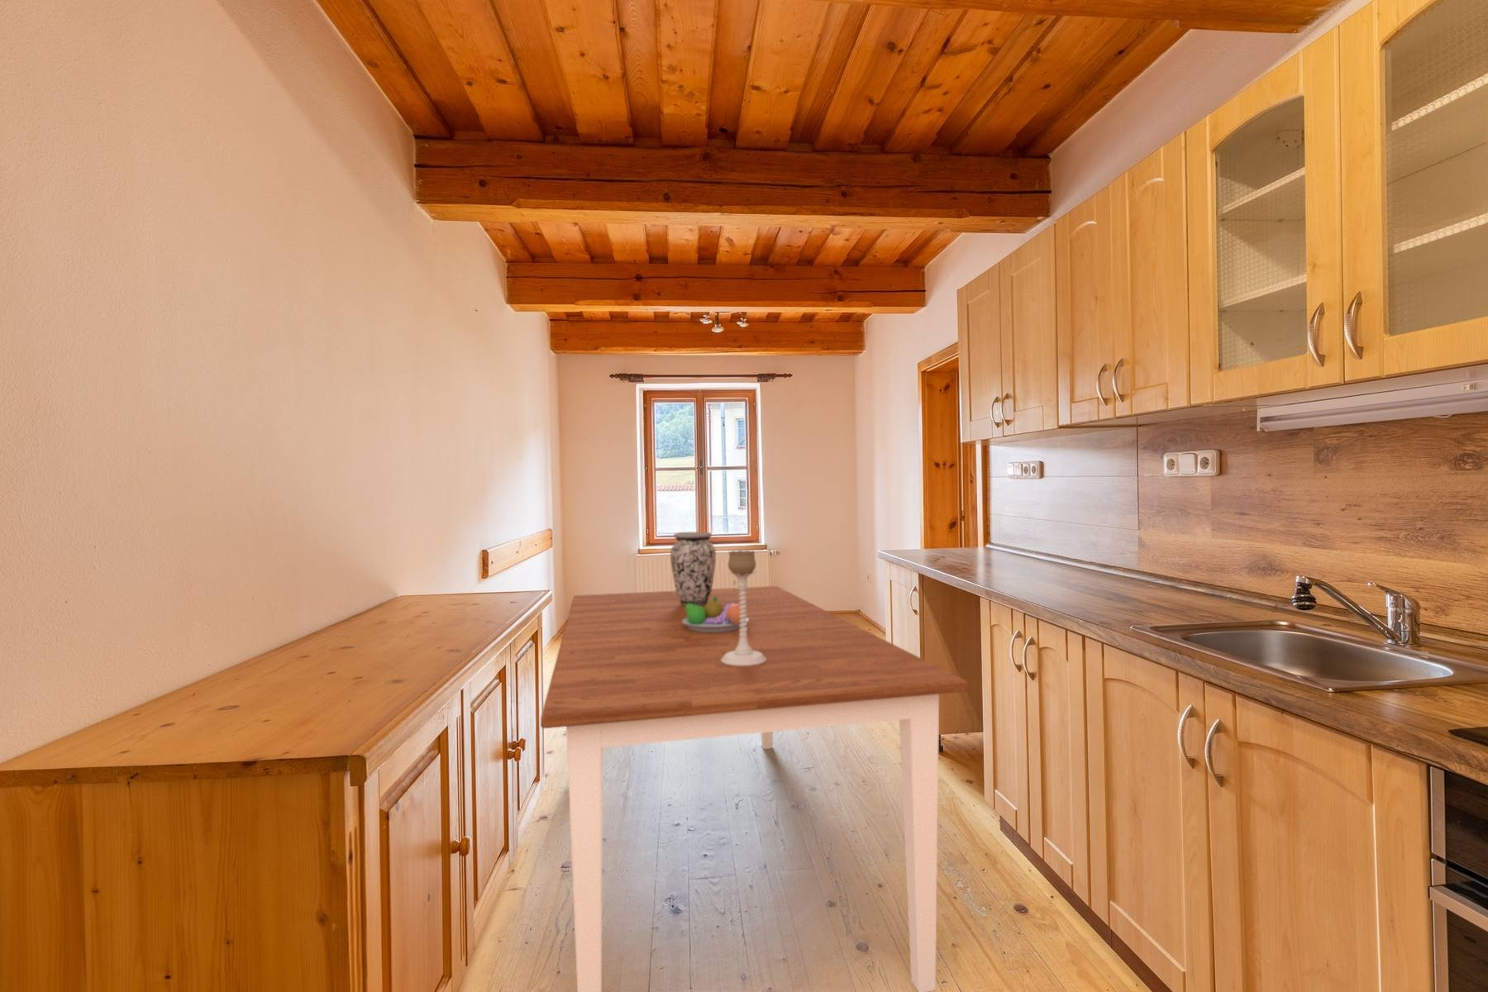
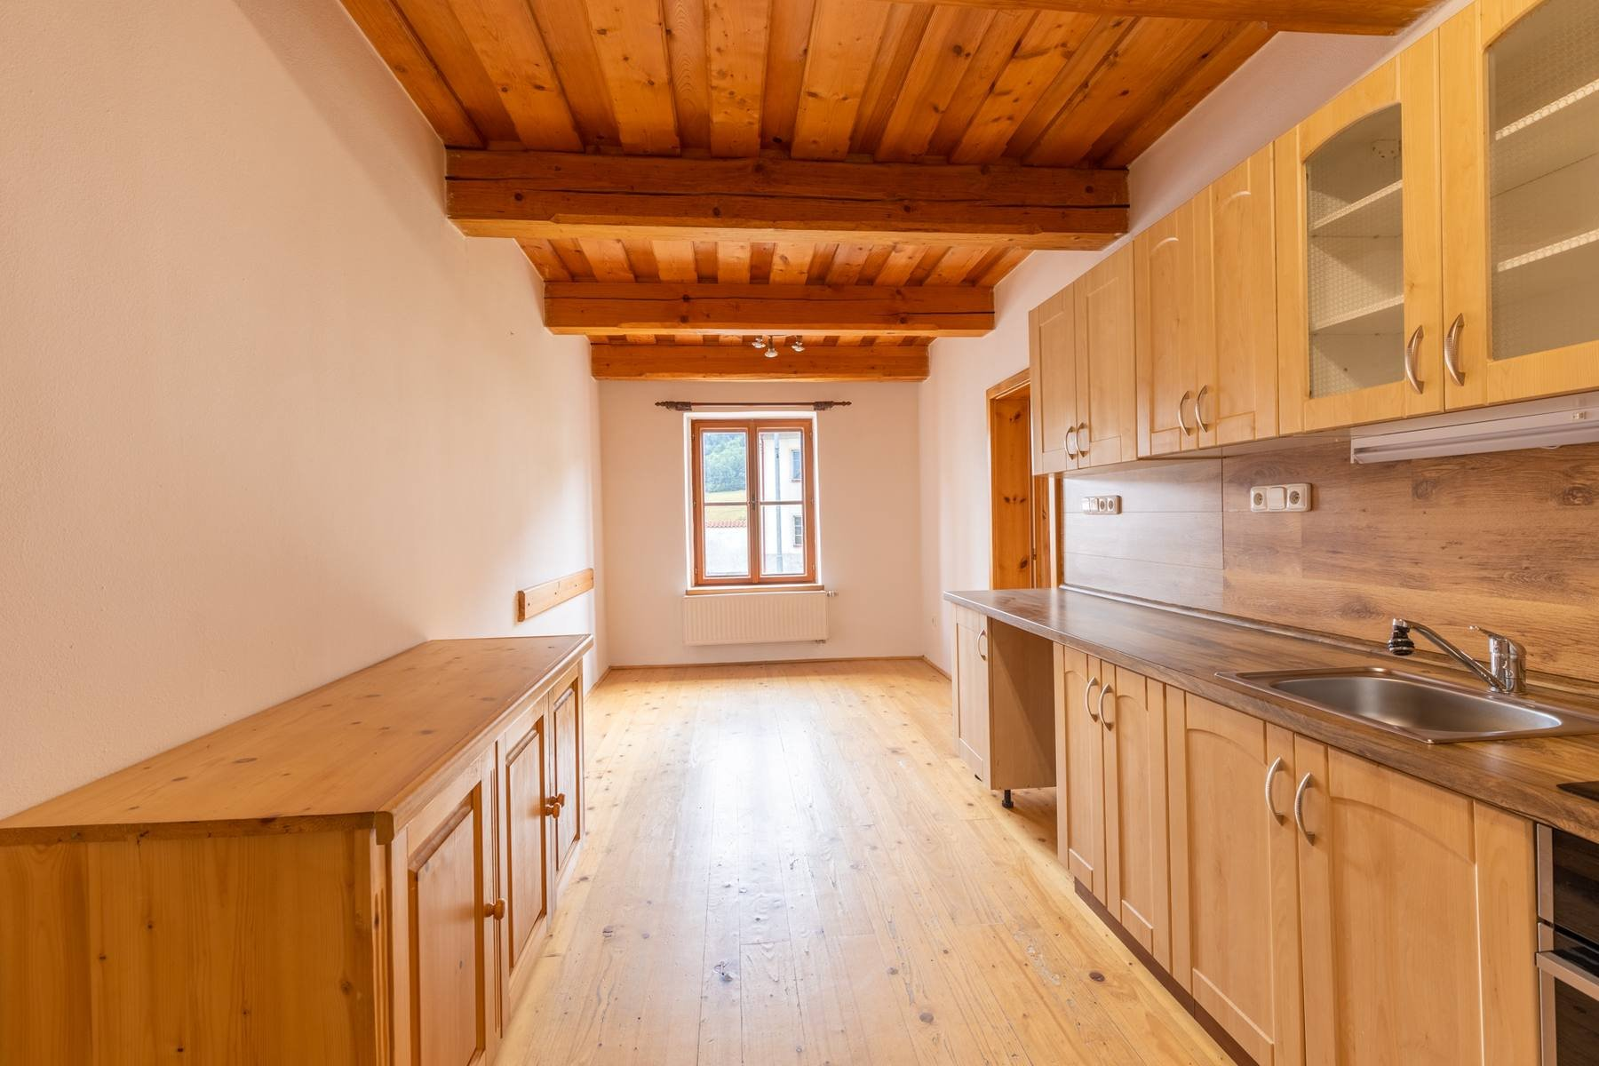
- vase (693, 568)
- fruit bowl (713, 612)
- candle holder (743, 606)
- dining table (710, 734)
